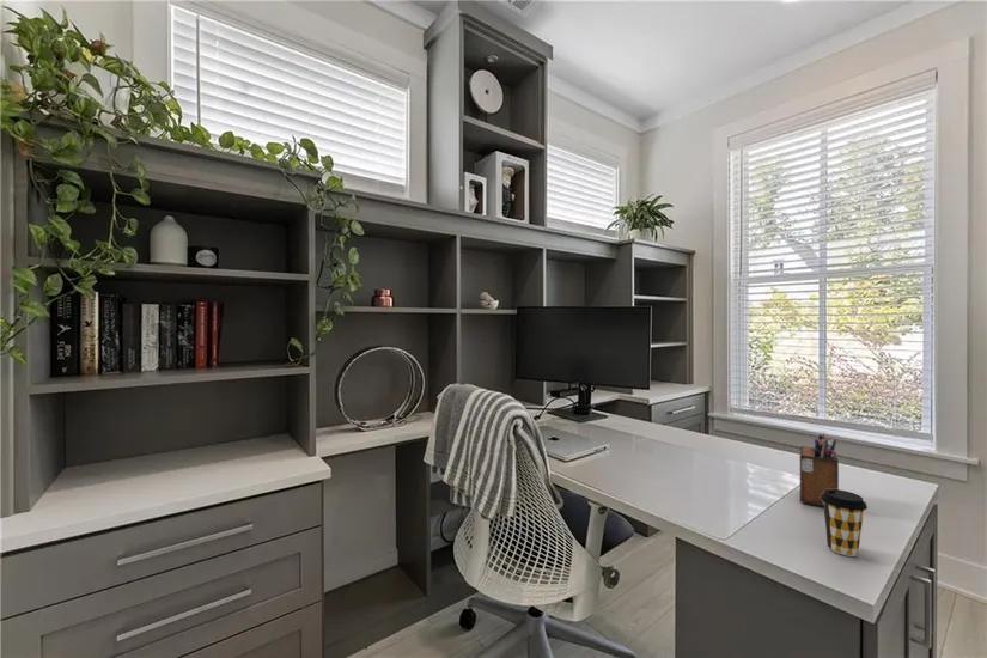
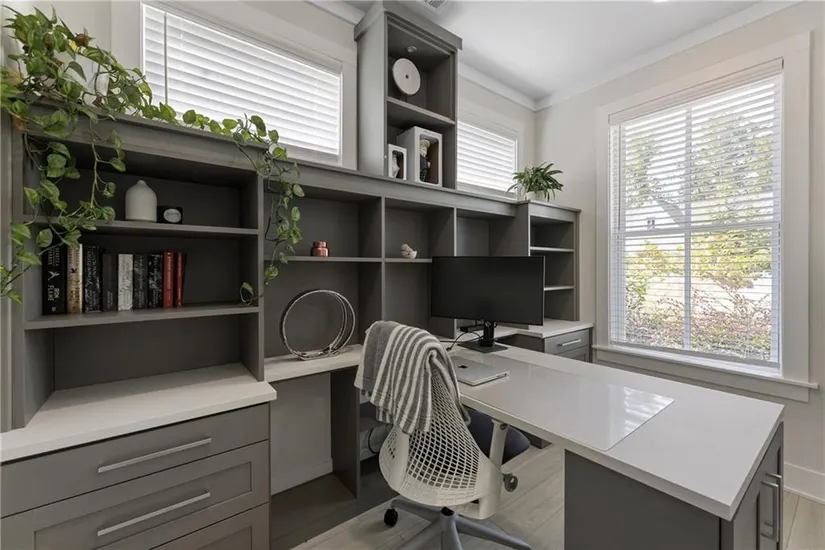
- coffee cup (842, 522)
- desk organizer (817, 467)
